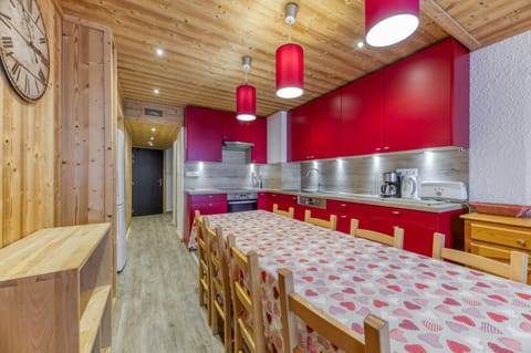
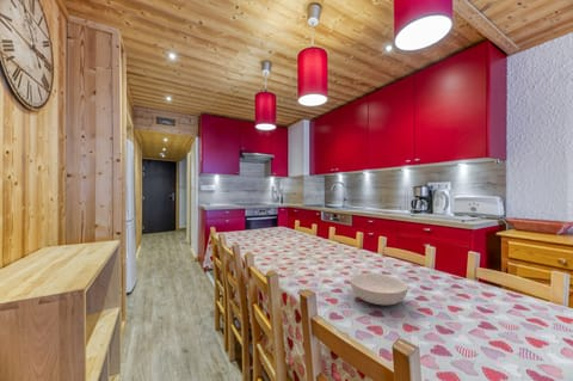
+ serving bowl (377, 290)
